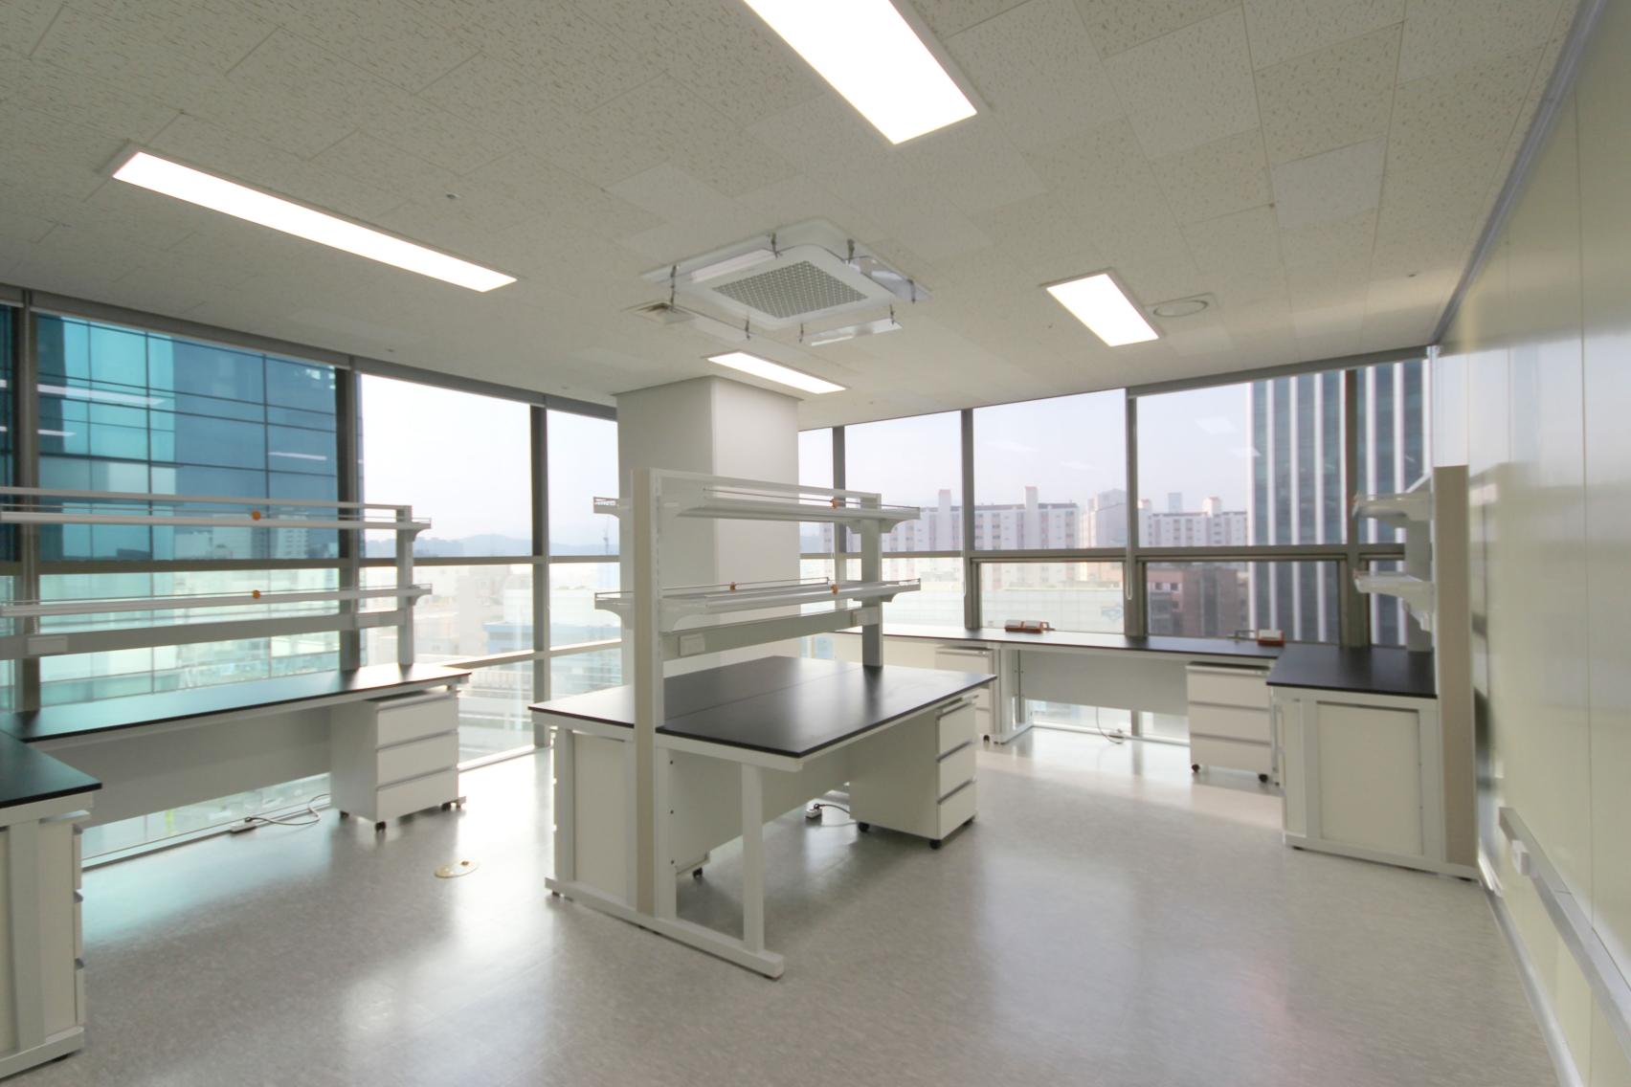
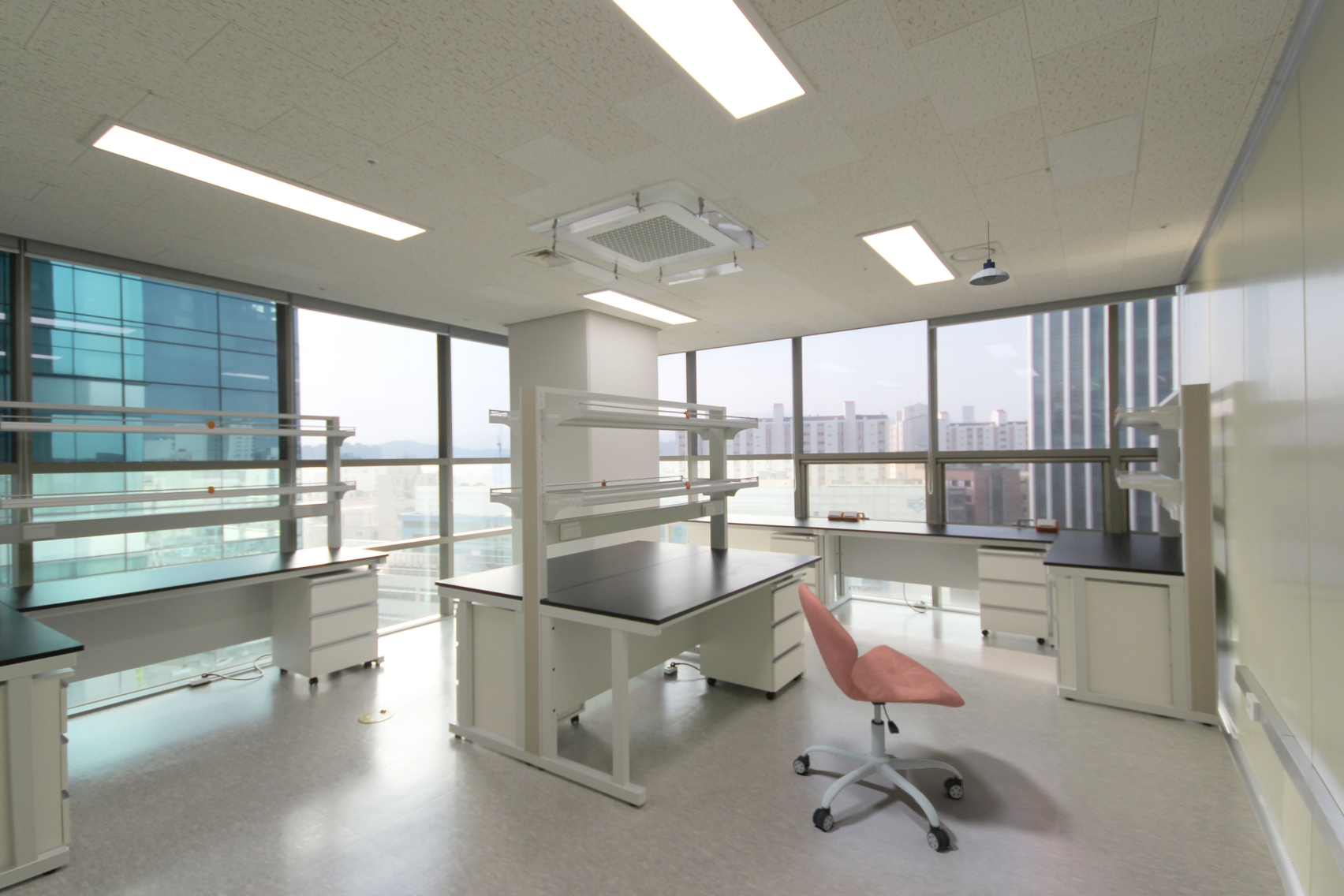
+ pendant light (988, 252)
+ office chair (879, 691)
